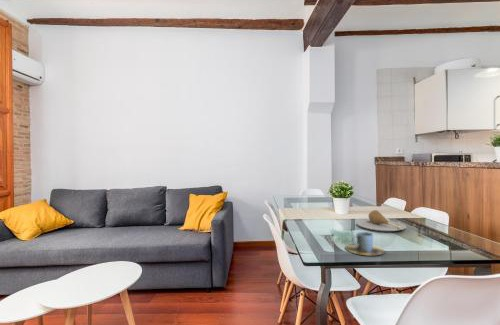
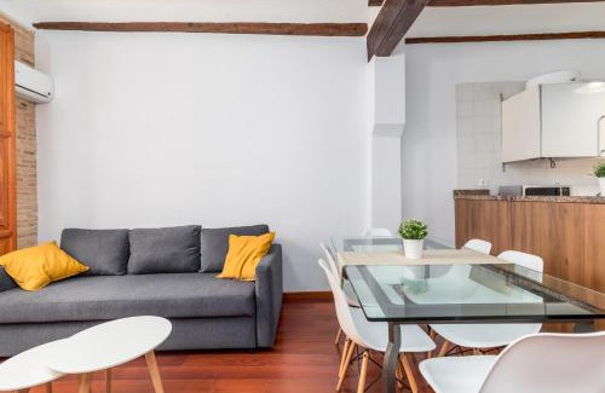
- plate (381, 219)
- cup (364, 241)
